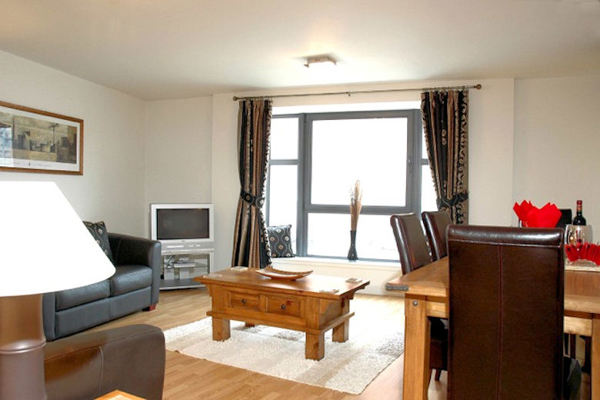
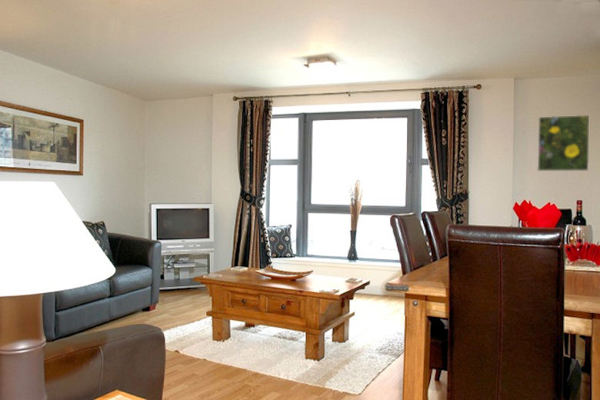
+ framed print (562, 143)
